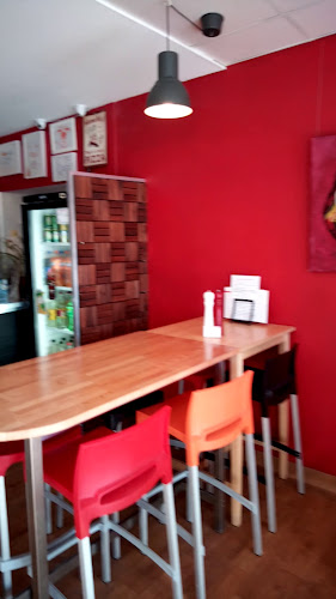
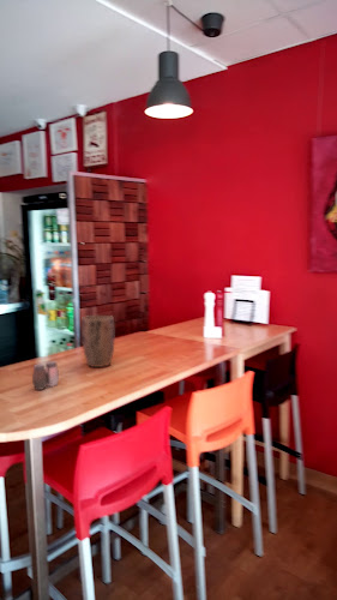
+ salt and pepper shaker (46, 374)
+ plant pot (97, 341)
